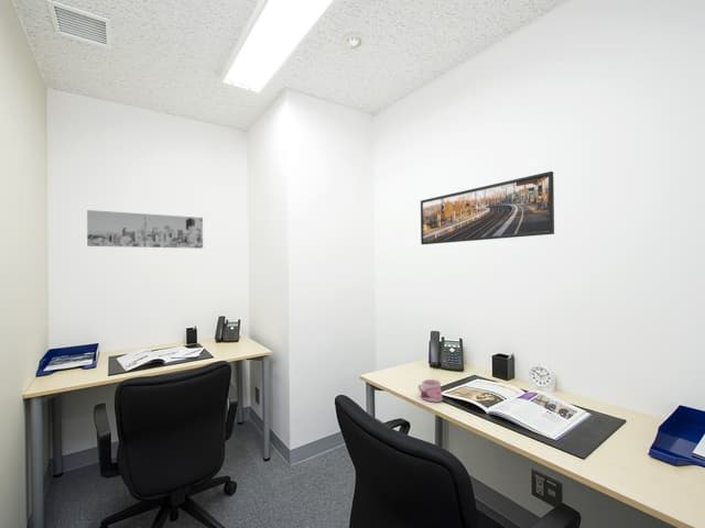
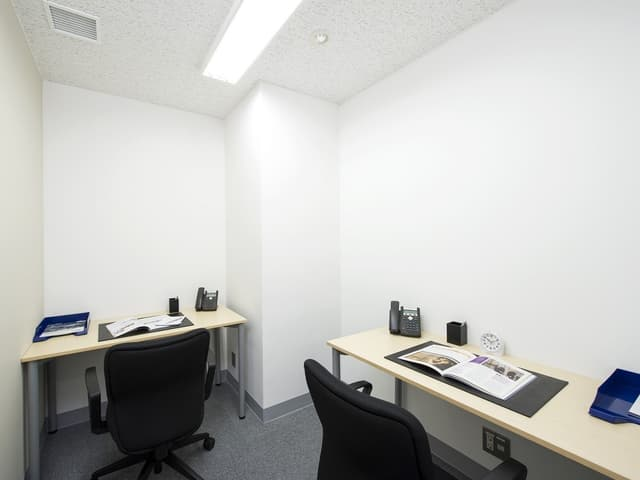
- wall art (149, 230)
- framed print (475, 213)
- mug (430, 389)
